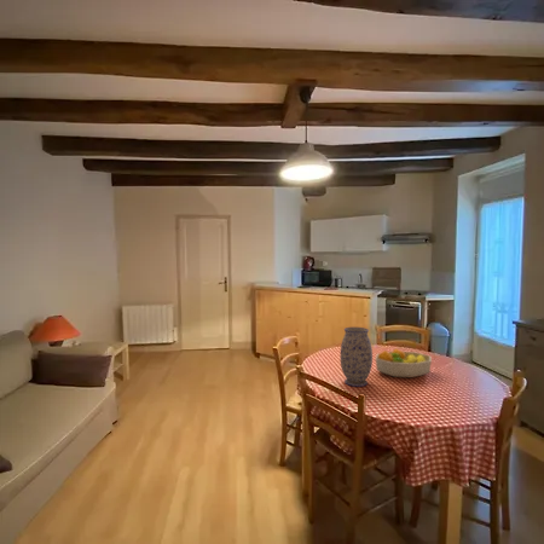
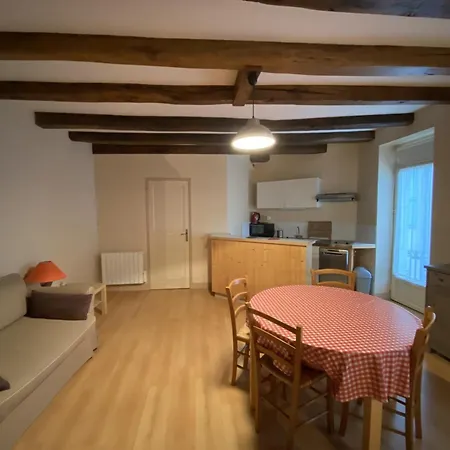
- fruit bowl (403, 360)
- vase (355, 355)
